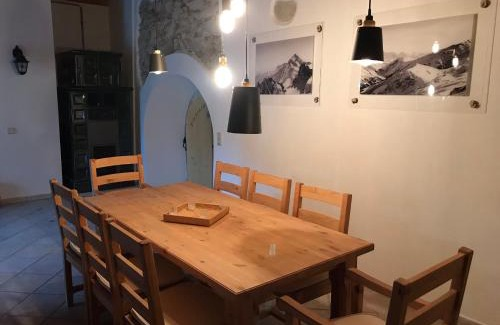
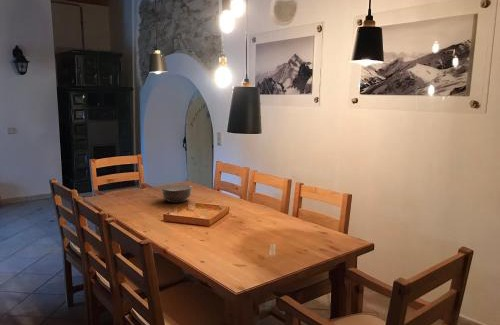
+ bowl (176, 193)
